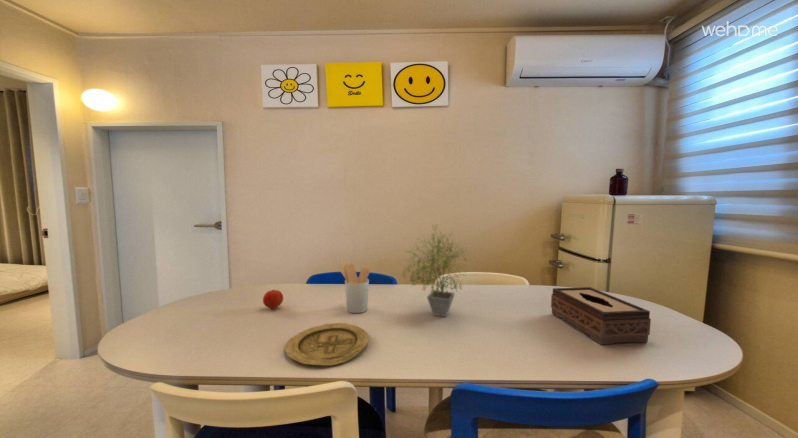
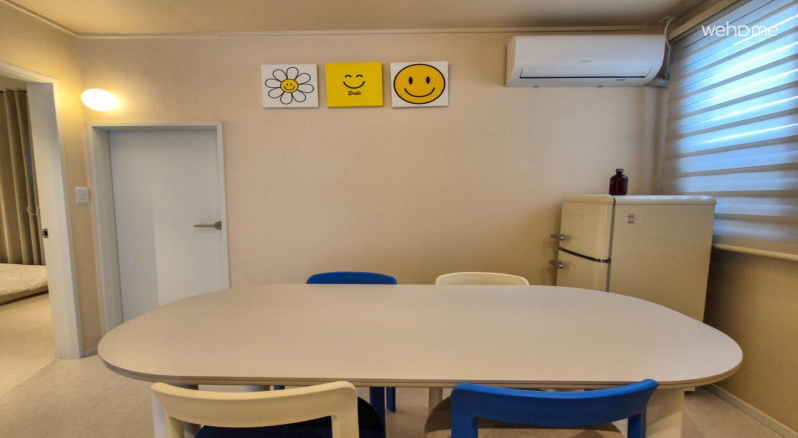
- tissue box (595, 312)
- apple (273, 298)
- utensil holder (353, 286)
- potted plant (436, 270)
- plate (328, 342)
